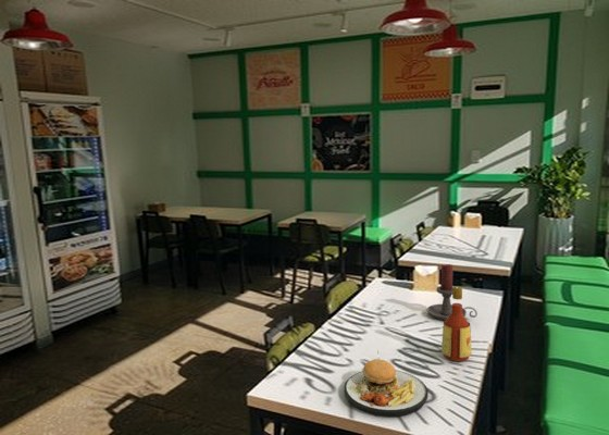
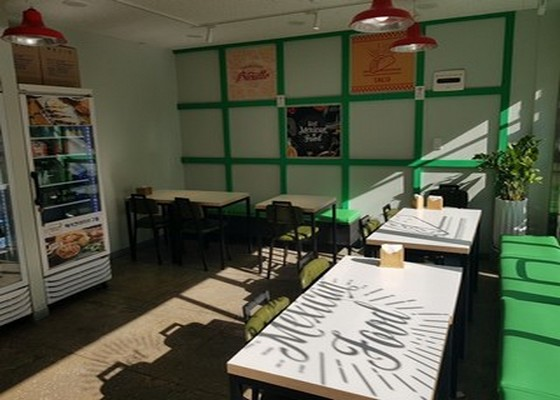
- candle holder (451, 290)
- plate (385, 374)
- bottle (457, 322)
